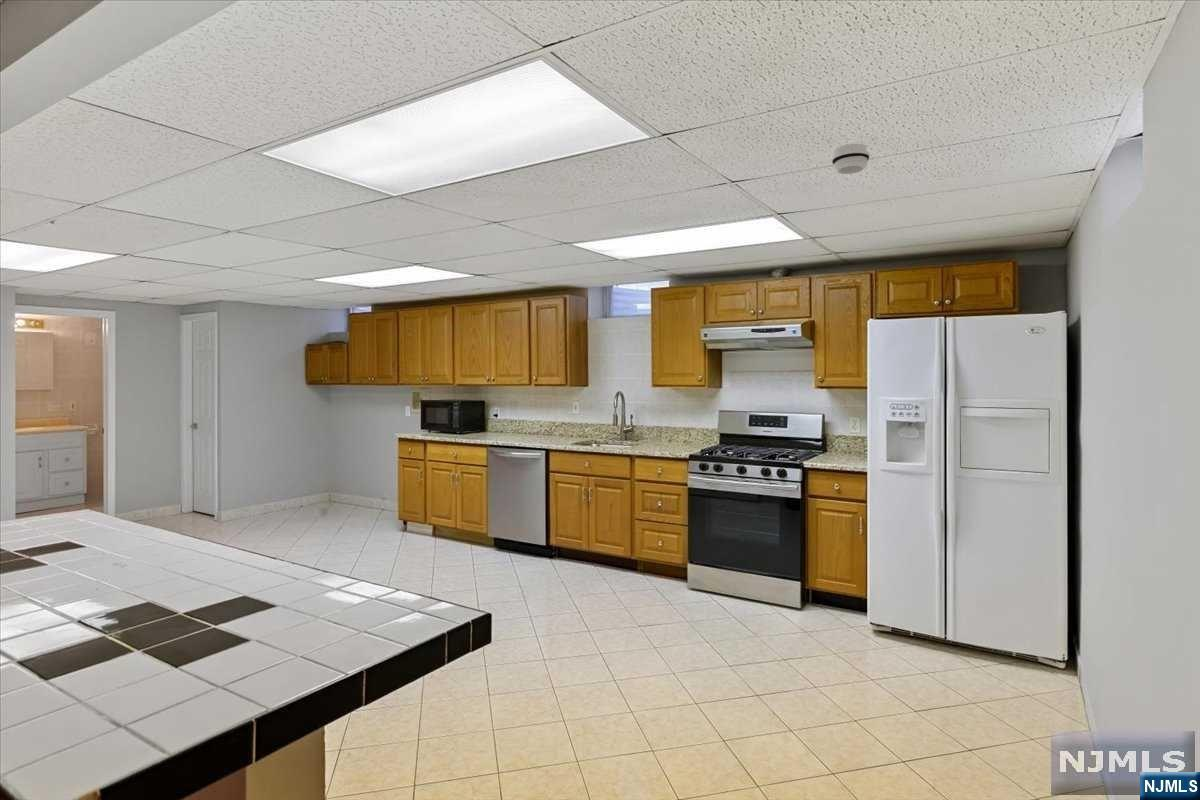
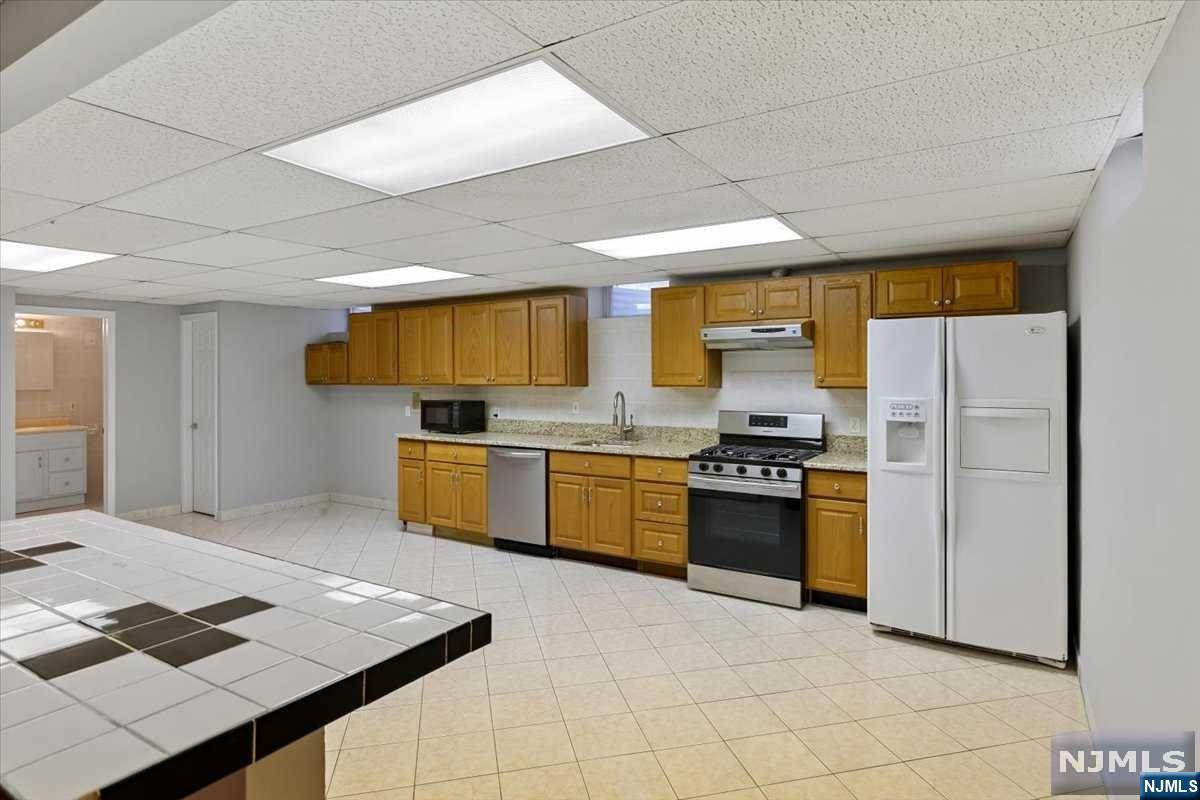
- smoke detector (850, 159)
